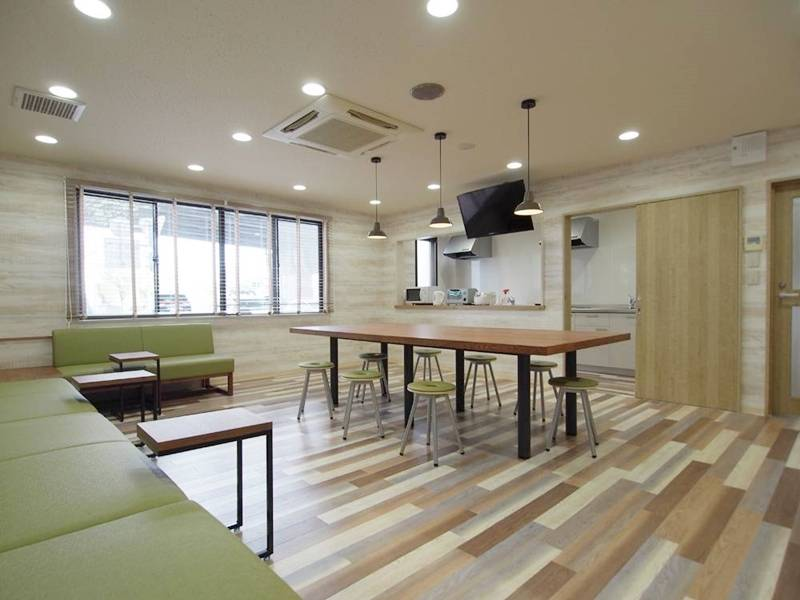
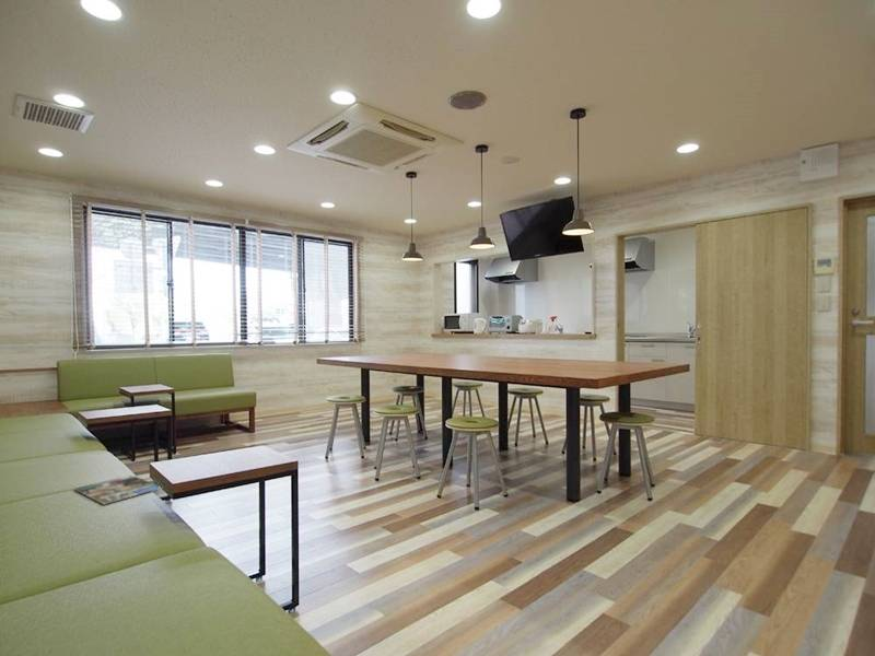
+ magazine (118, 488)
